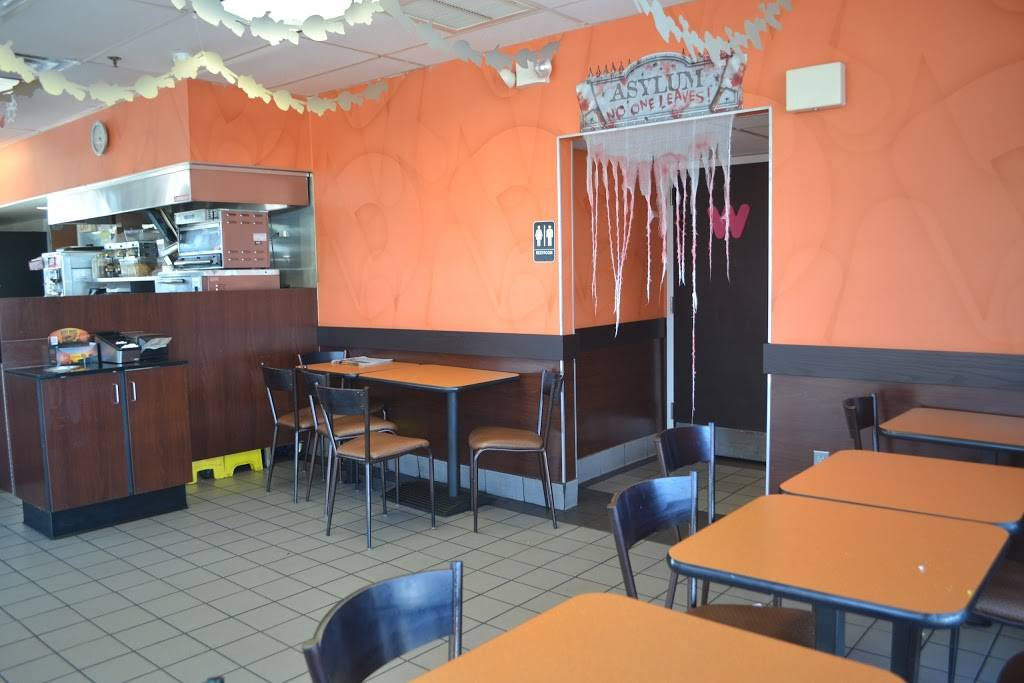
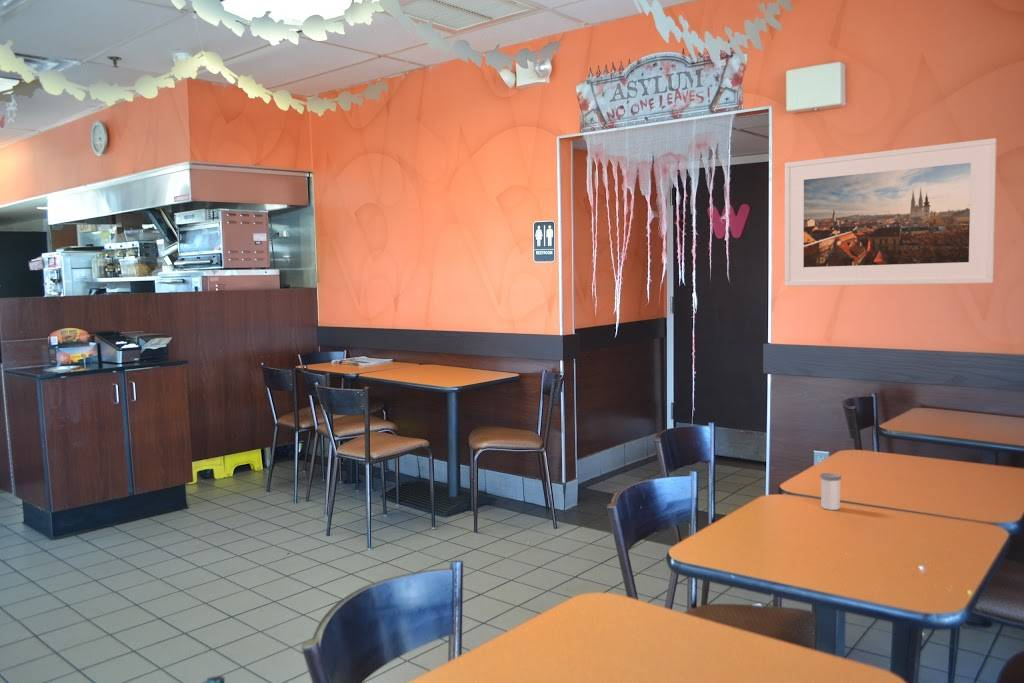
+ salt shaker (830, 491)
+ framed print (881, 218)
